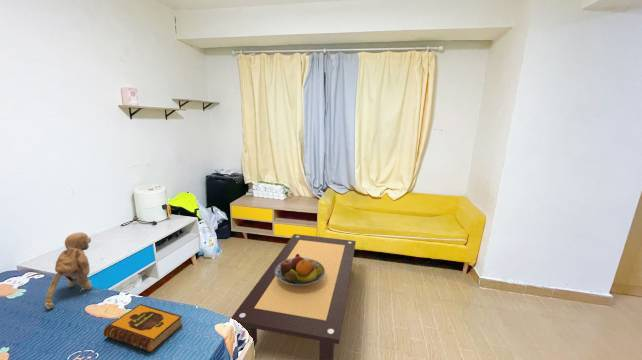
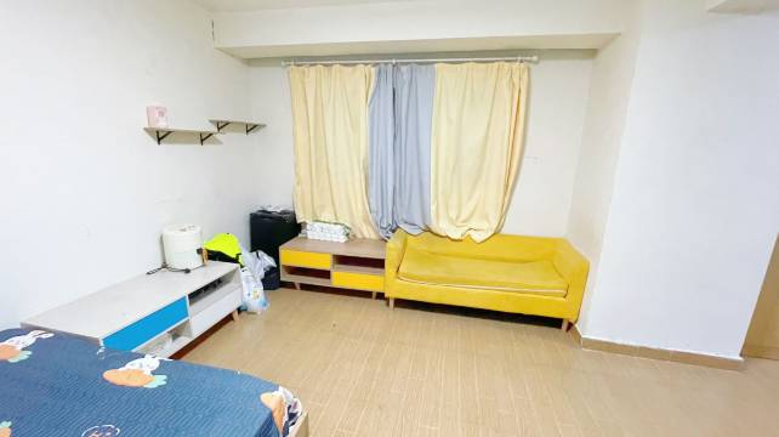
- coffee table (308, 287)
- hardback book (144, 326)
- fruit bowl (300, 268)
- stuffed monkey (66, 267)
